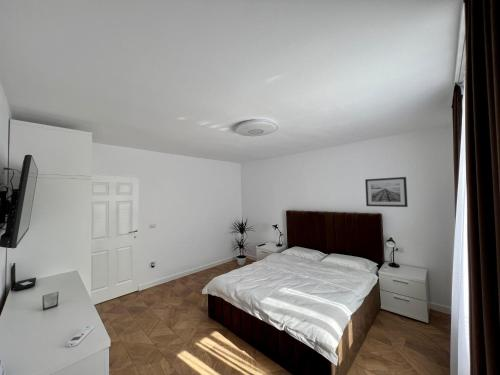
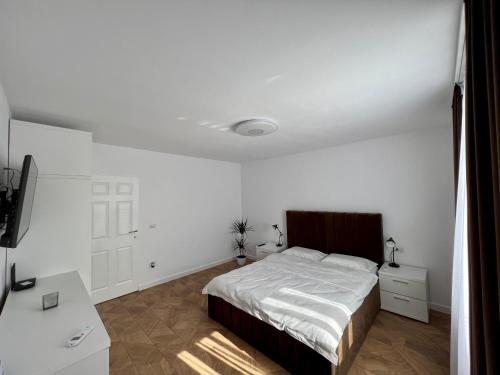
- wall art (385, 192)
